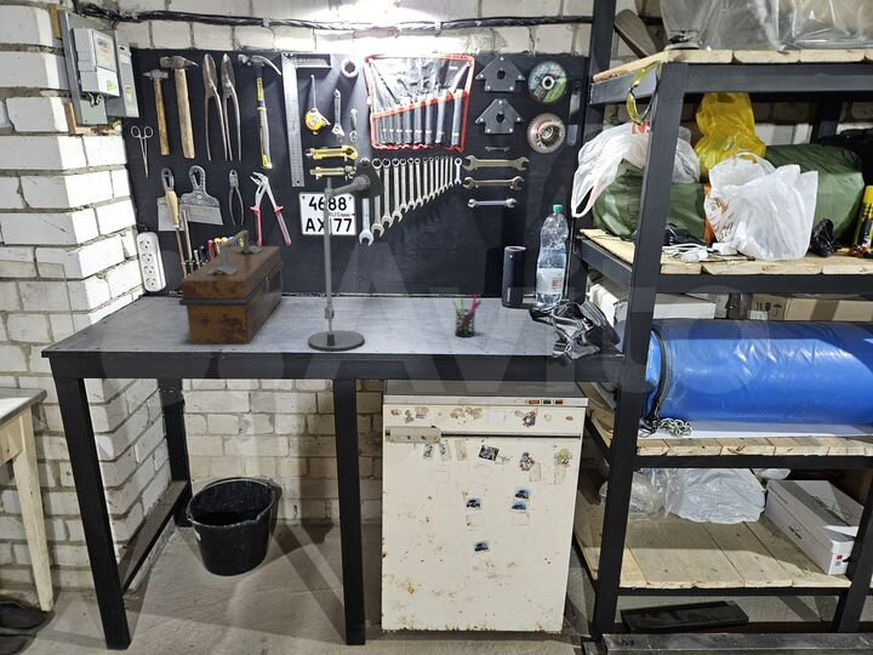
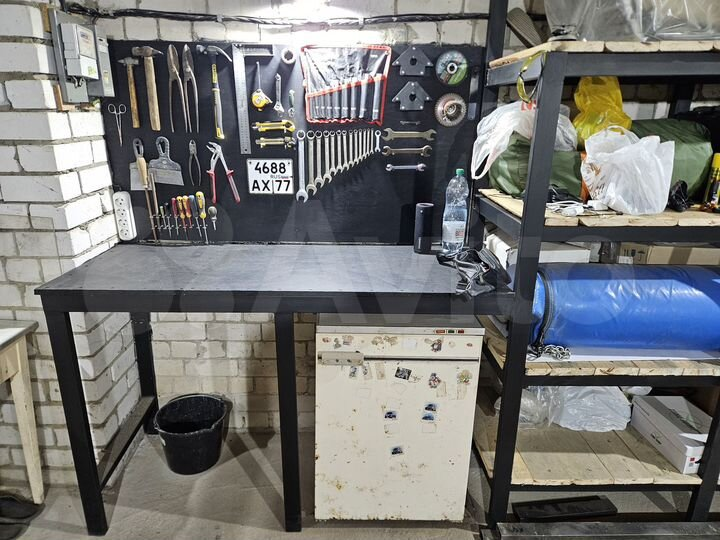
- pen holder (466, 314)
- toolbox (236, 278)
- desk lamp (329, 247)
